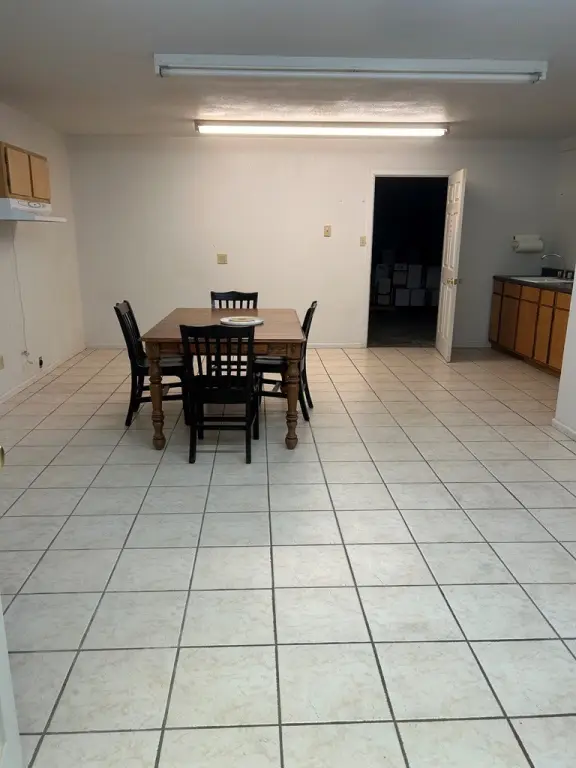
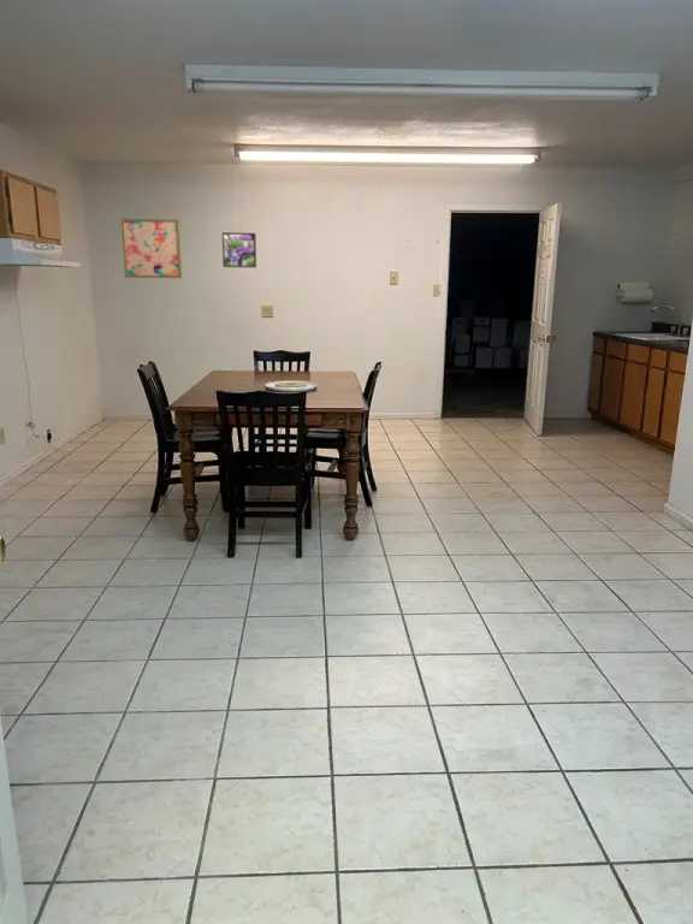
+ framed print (238, 249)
+ wall art (152, 248)
